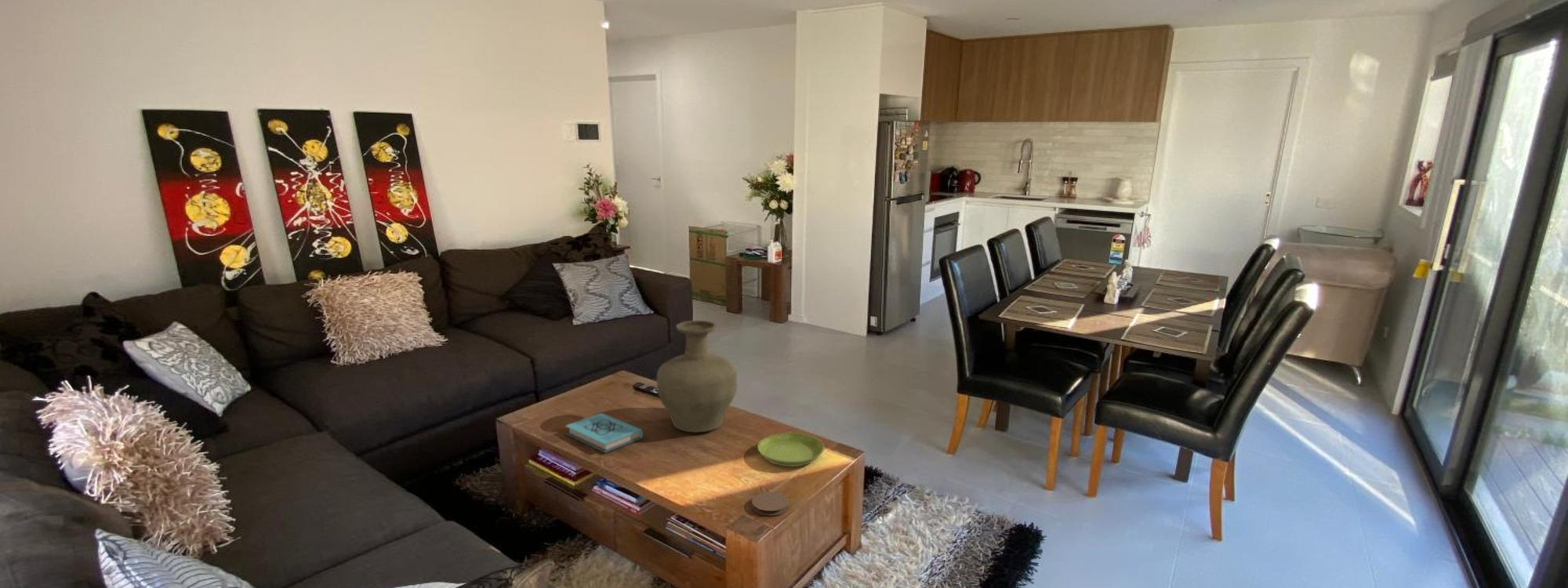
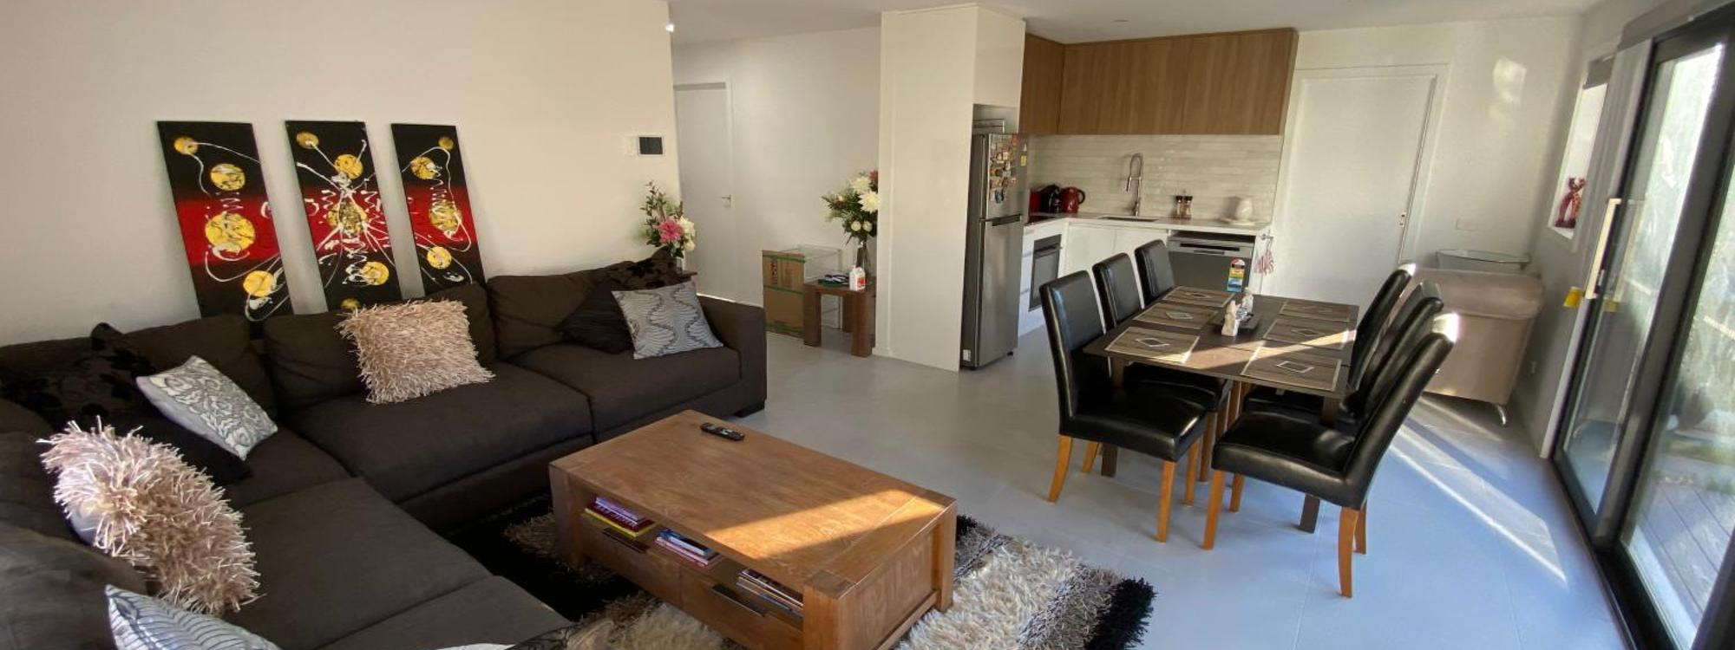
- vase (697, 376)
- coaster (770, 503)
- saucer (790, 451)
- book (604, 431)
